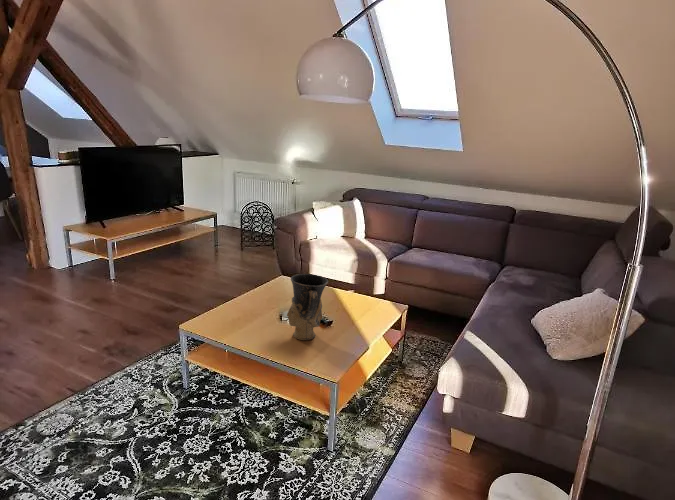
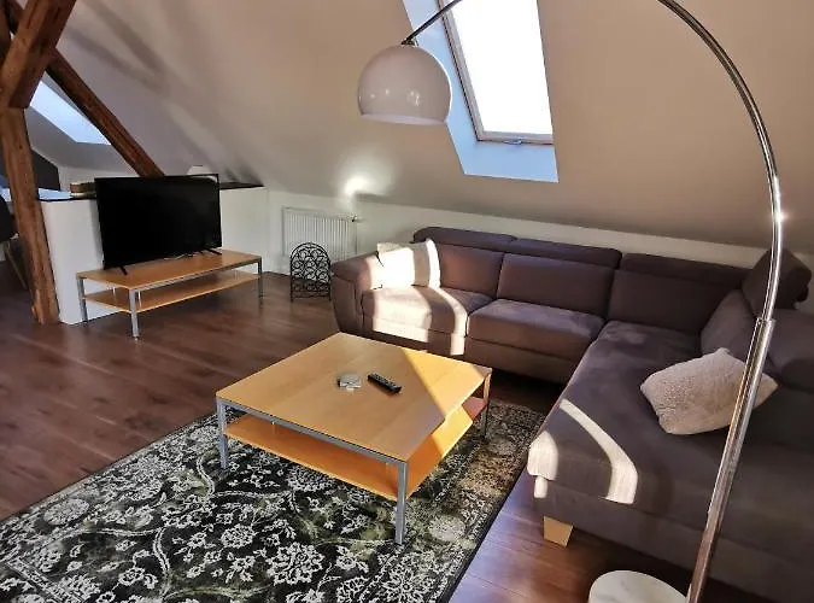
- vase (306, 307)
